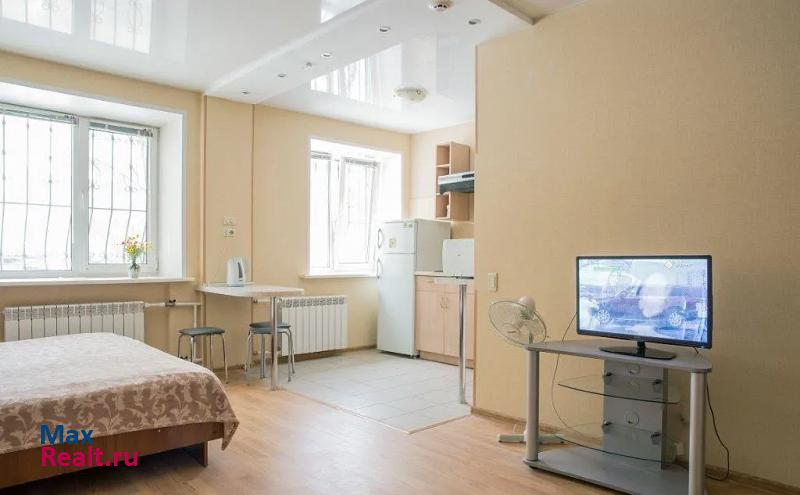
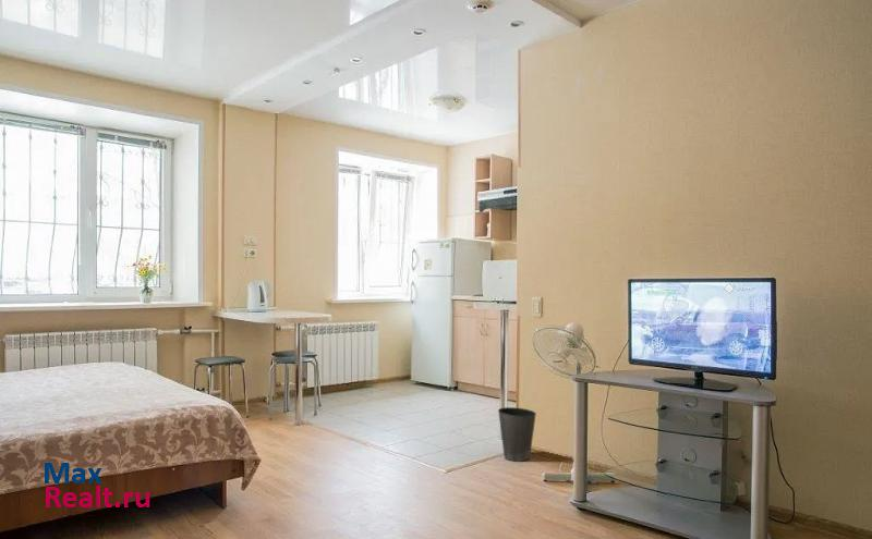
+ waste basket (517, 433)
